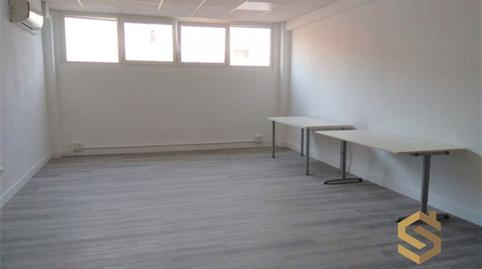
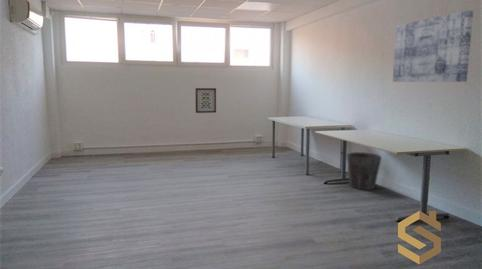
+ wall art (205, 100)
+ waste bin (362, 170)
+ wall art (427, 50)
